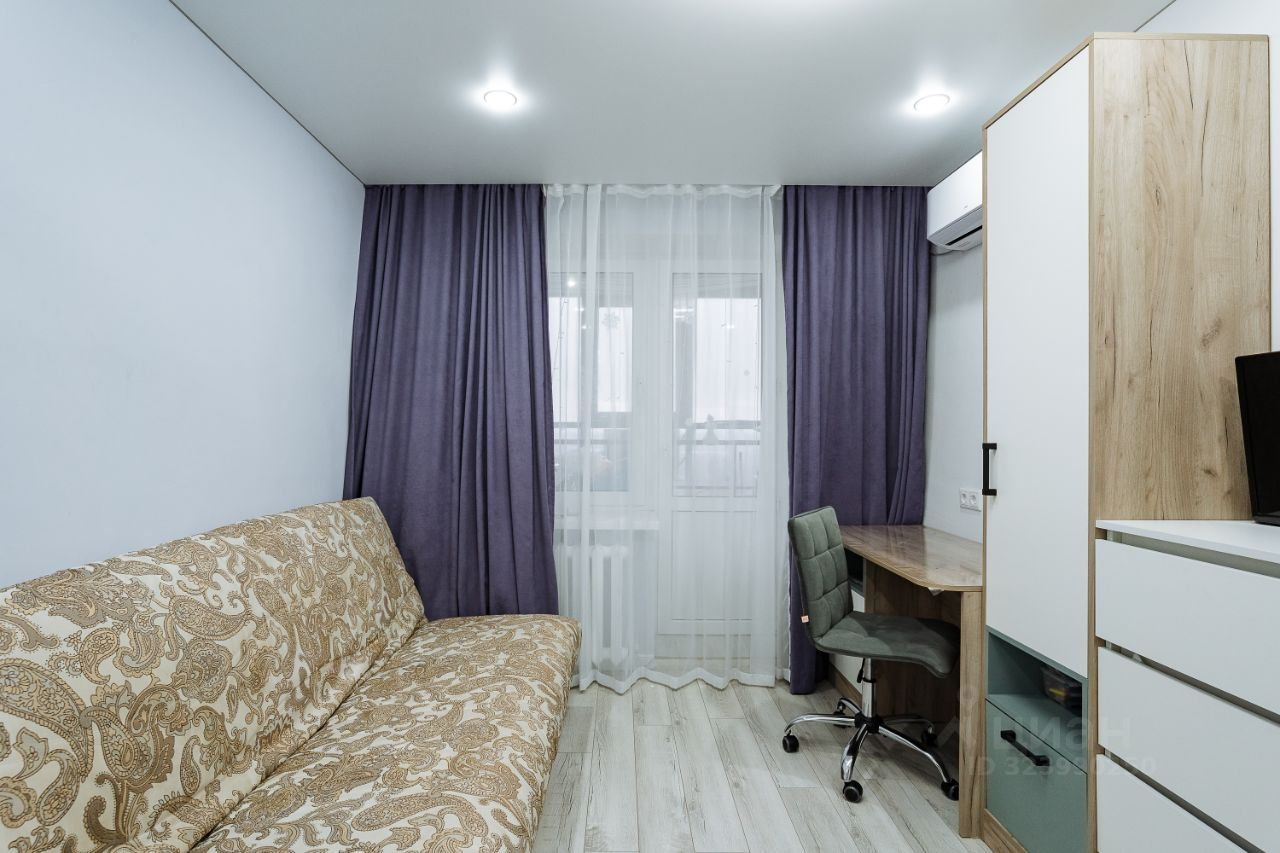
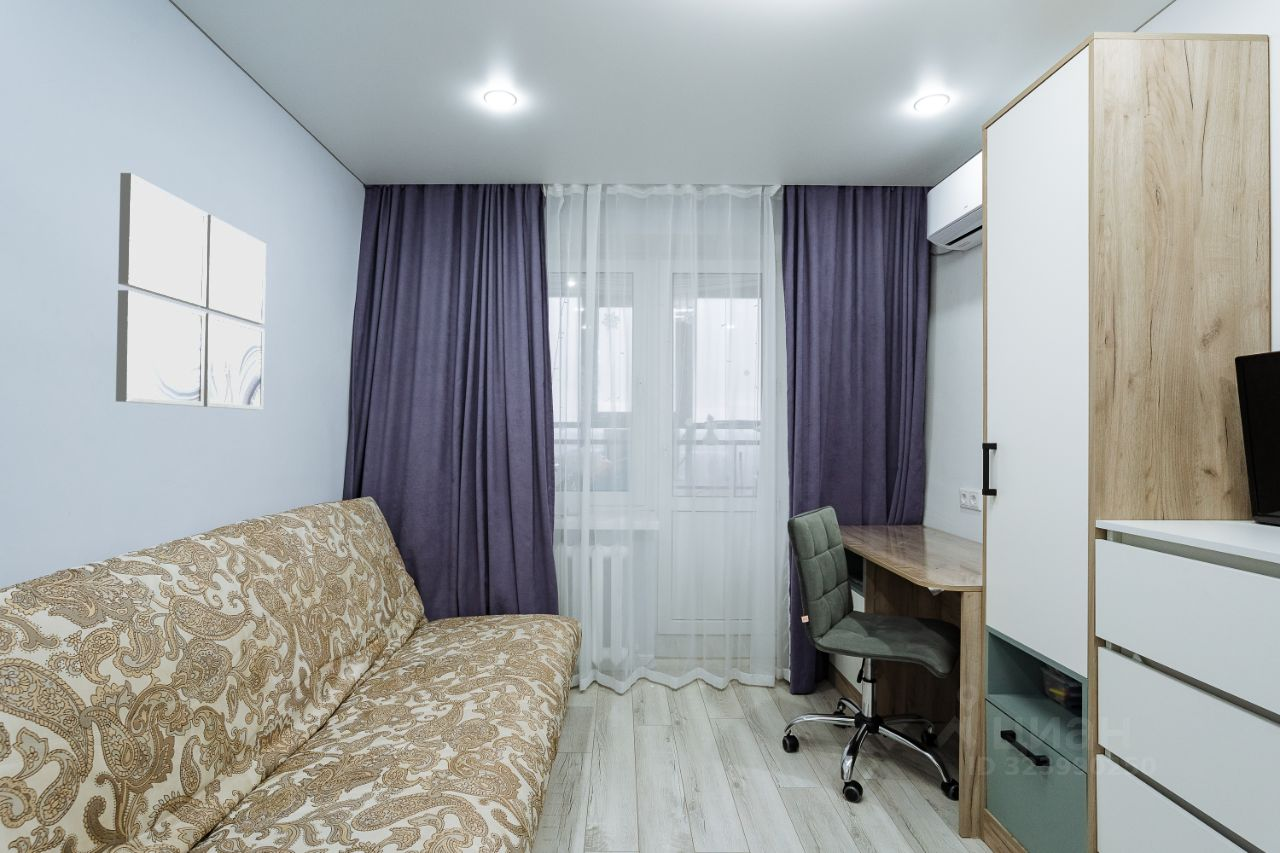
+ wall art (202, 311)
